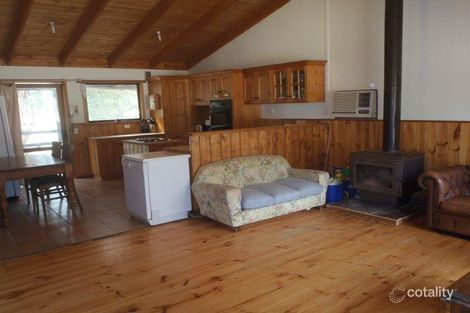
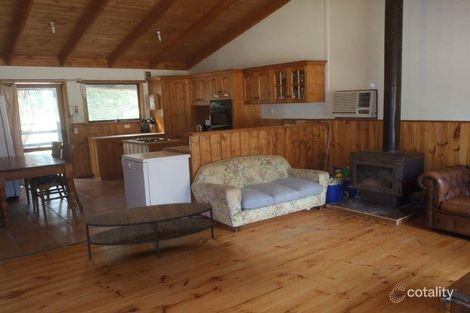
+ coffee table (153, 229)
